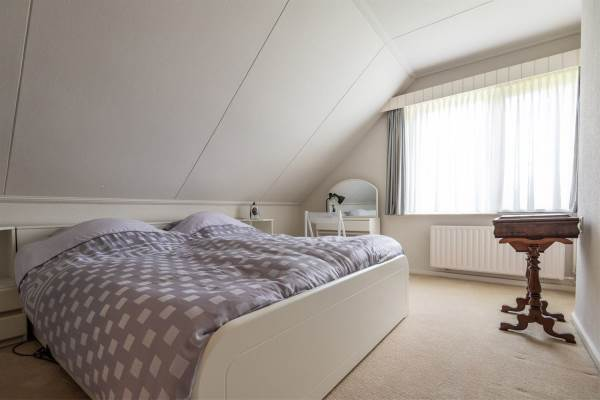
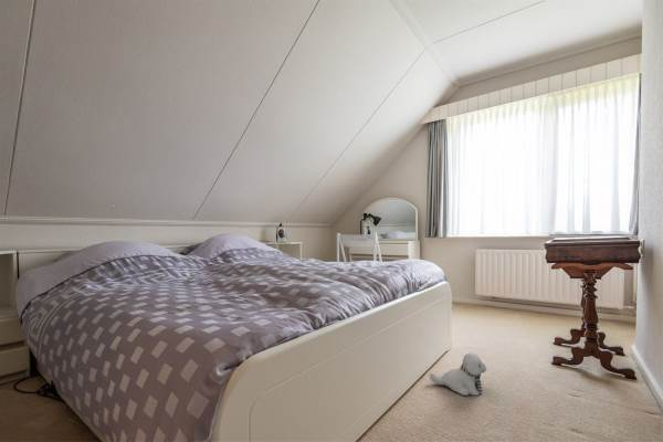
+ plush toy (459, 368)
